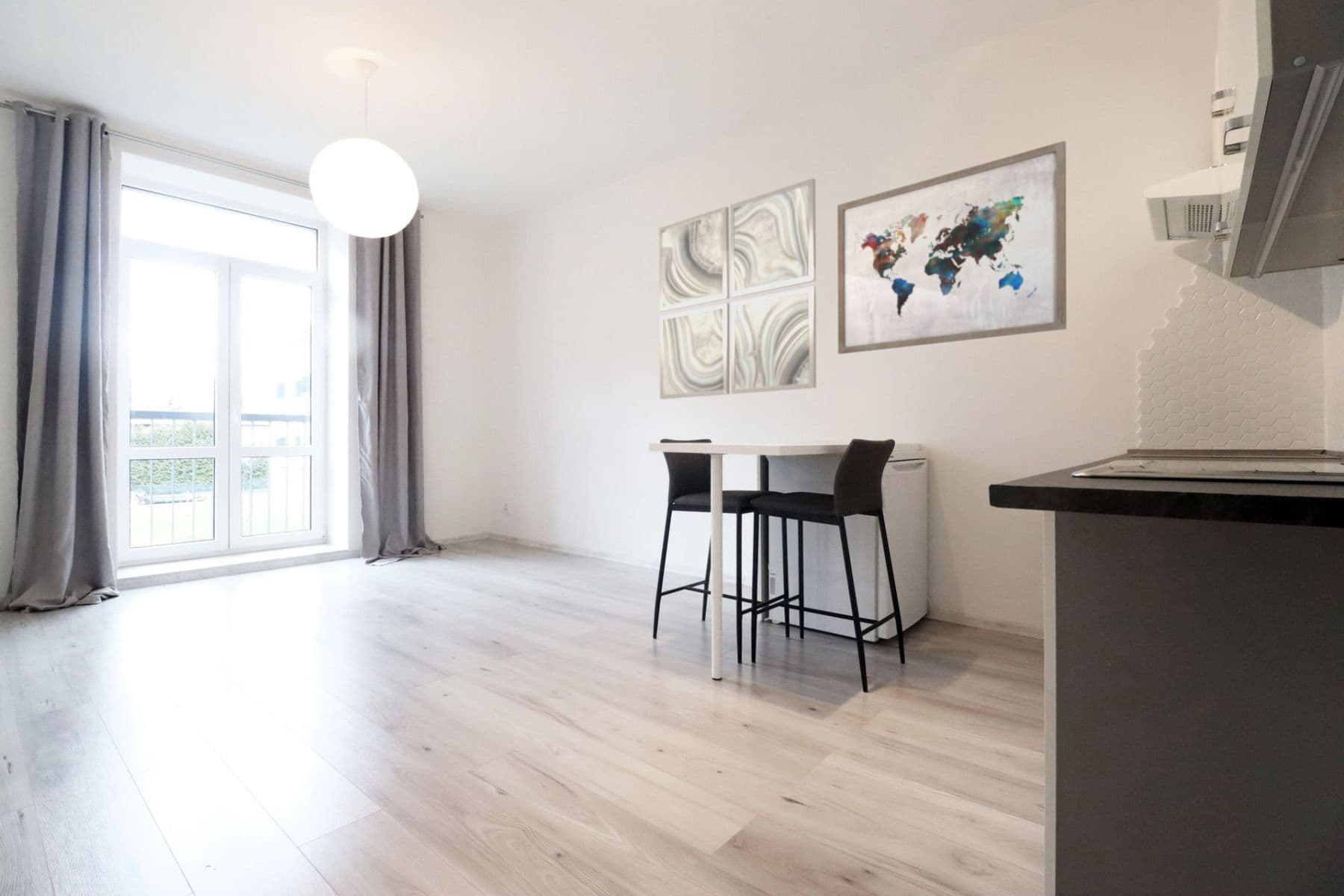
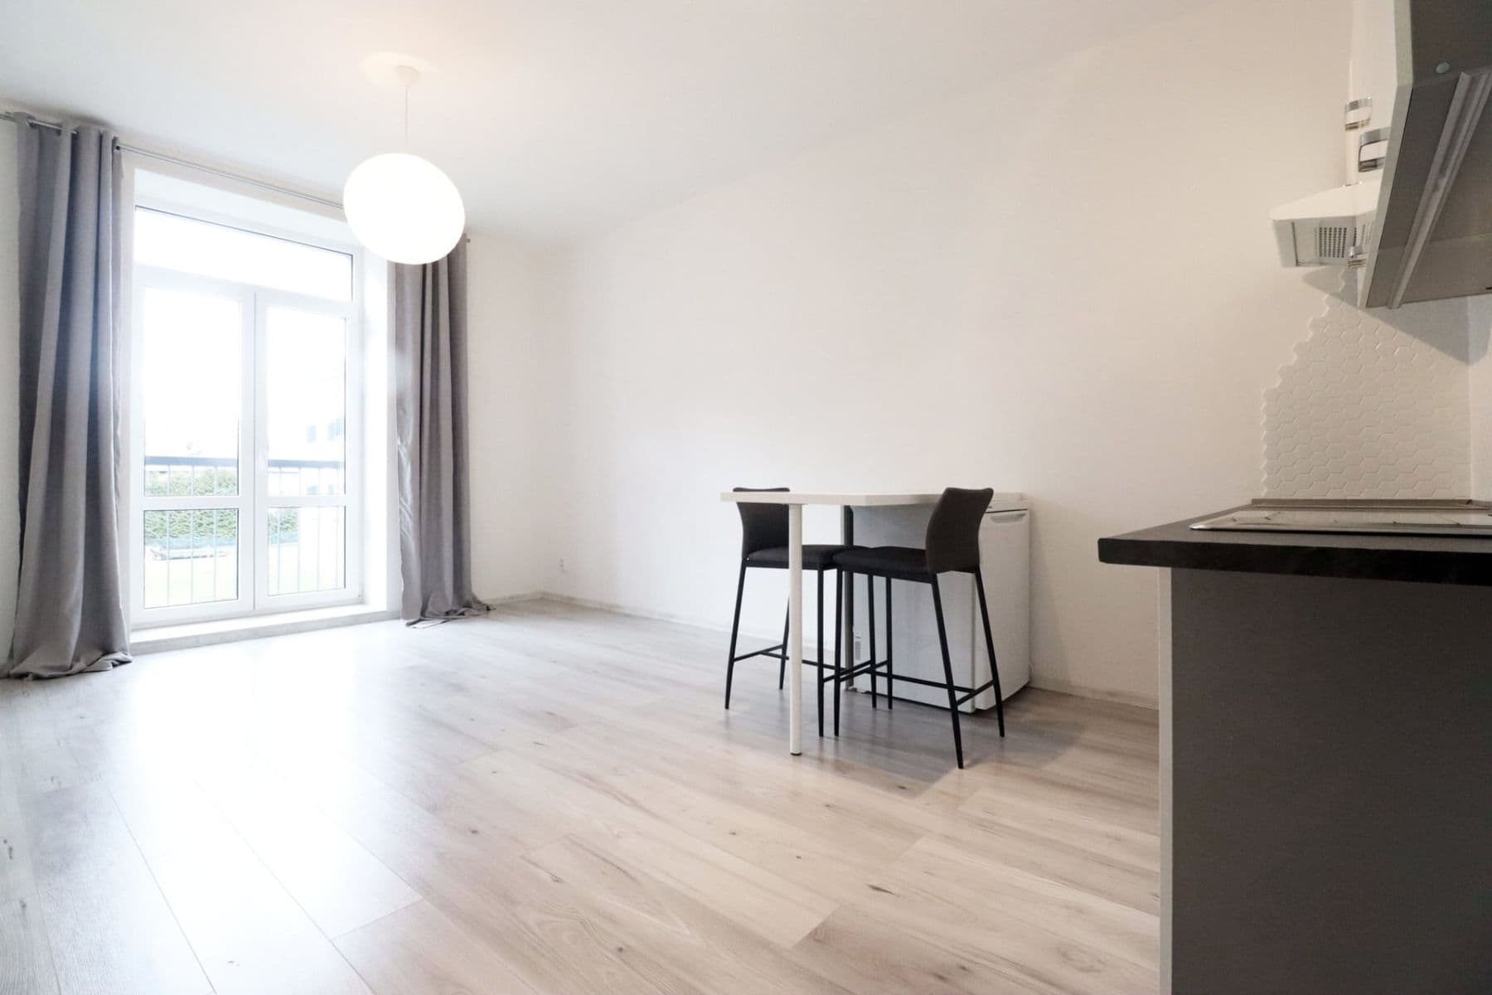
- wall art (939, 260)
- wall art (729, 298)
